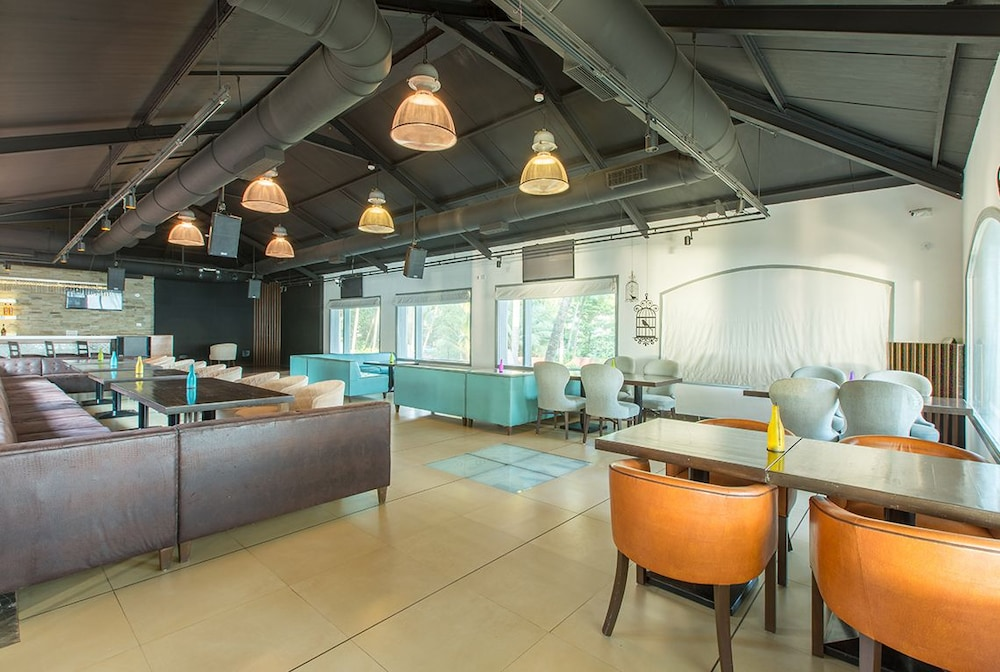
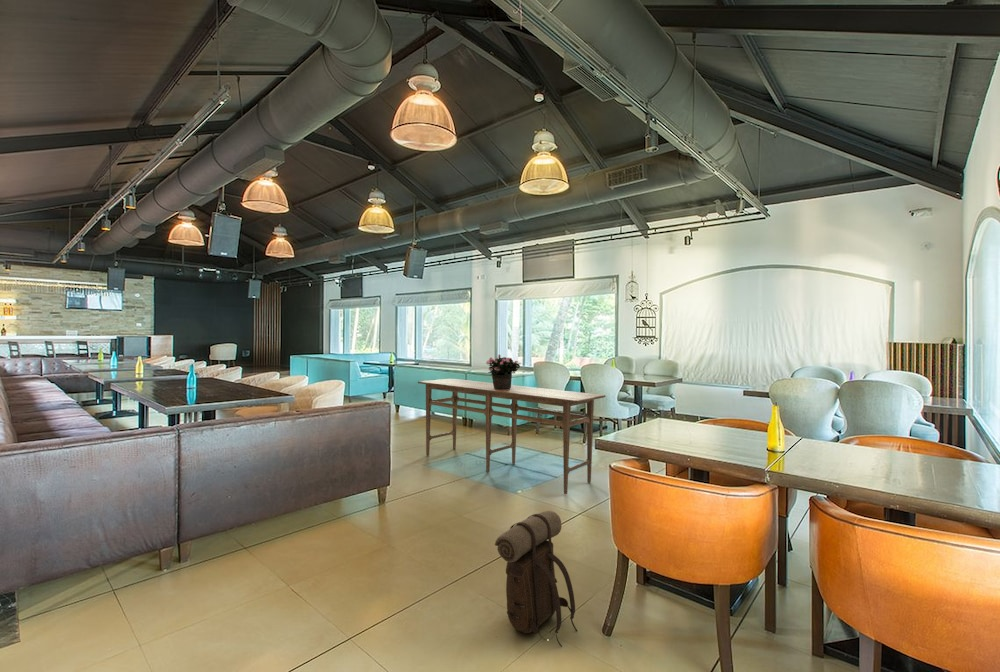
+ dining table (512, 427)
+ potted flower (503, 370)
+ backpack (542, 573)
